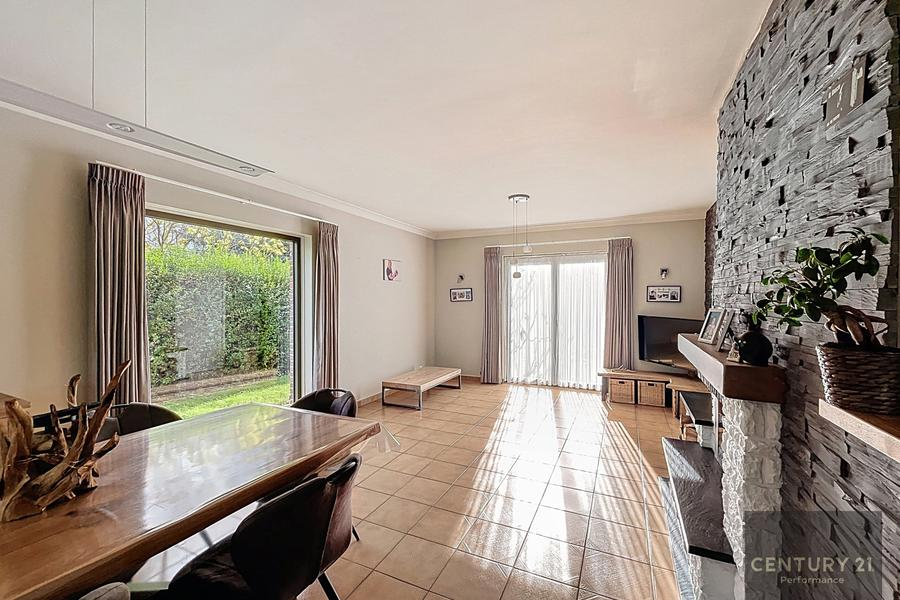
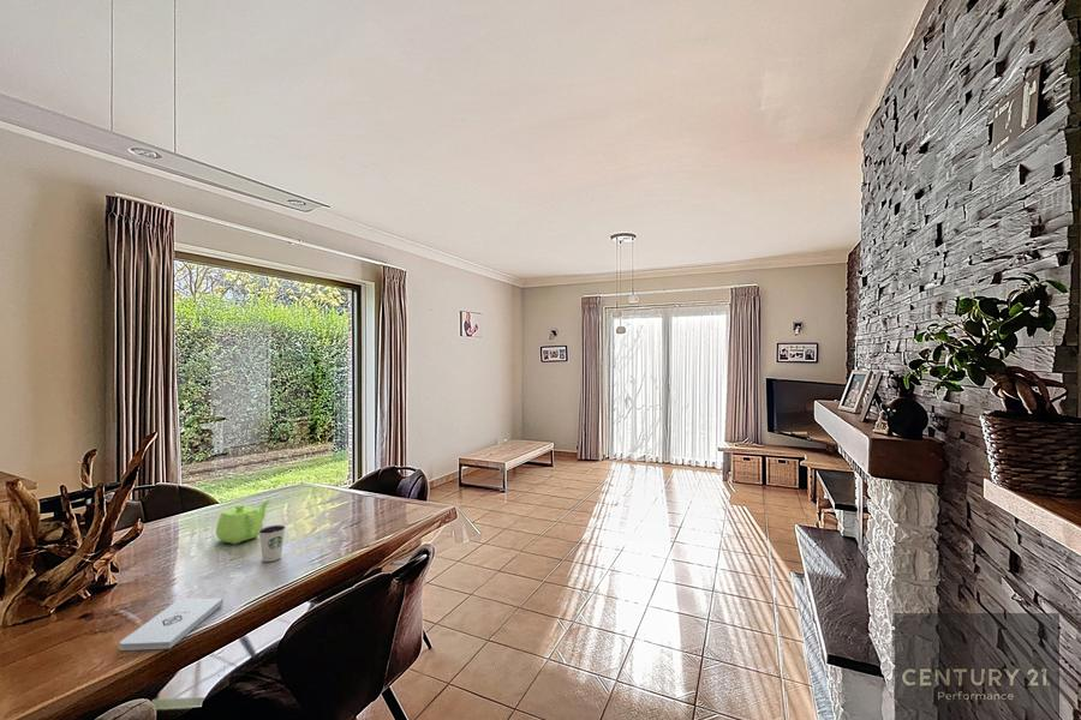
+ notepad (174, 622)
+ teapot (246, 520)
+ dixie cup (271, 544)
